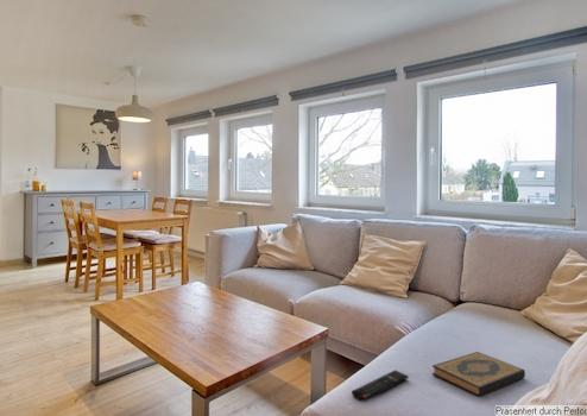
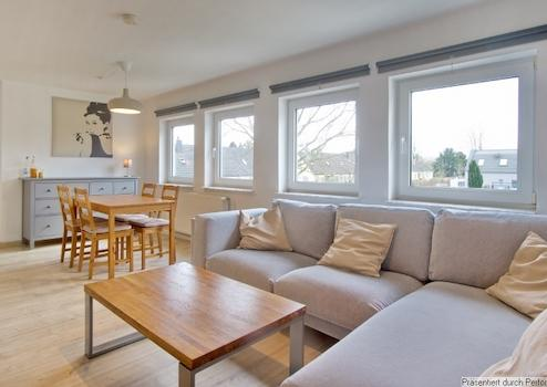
- remote control (380, 385)
- hardback book (478, 371)
